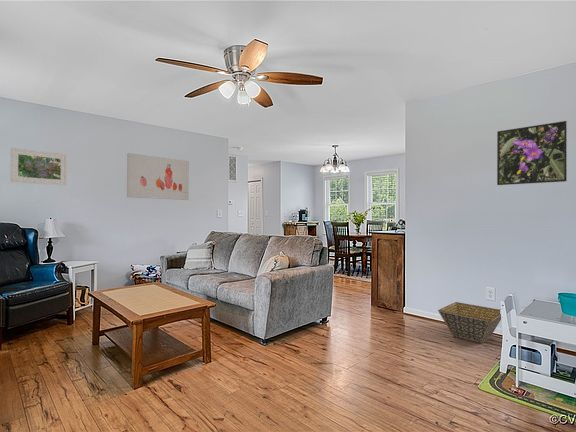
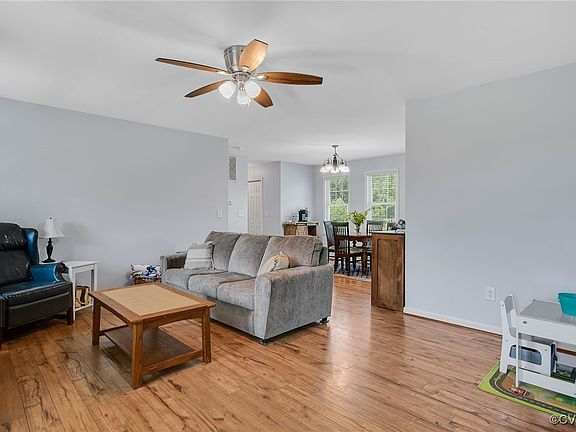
- basket (471, 323)
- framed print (40, 167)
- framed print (530, 154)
- wall art (159, 178)
